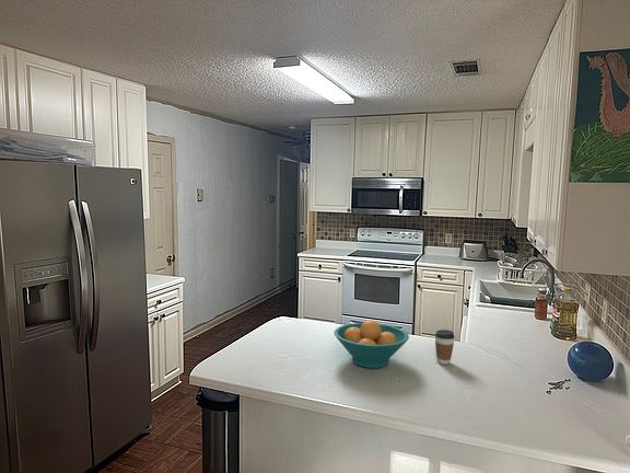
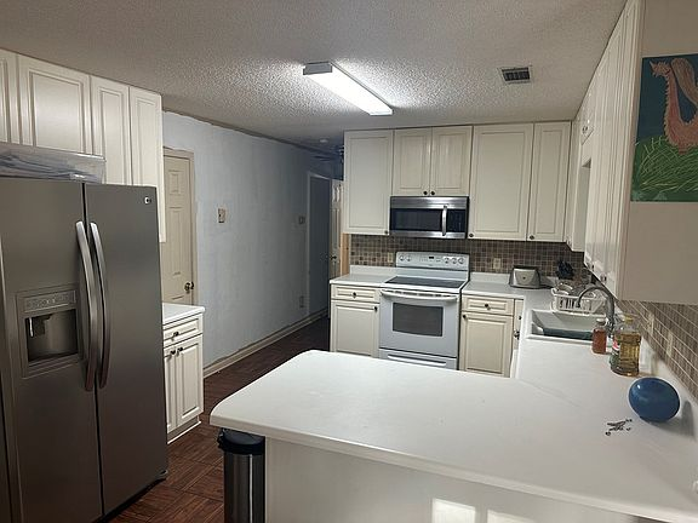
- coffee cup (444, 346)
- fruit bowl (371, 341)
